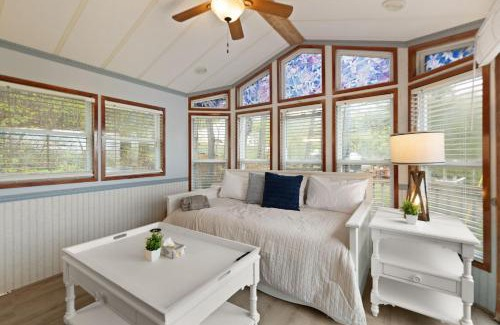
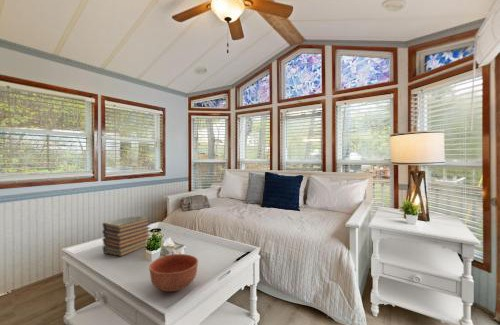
+ book stack (127, 234)
+ bowl (174, 274)
